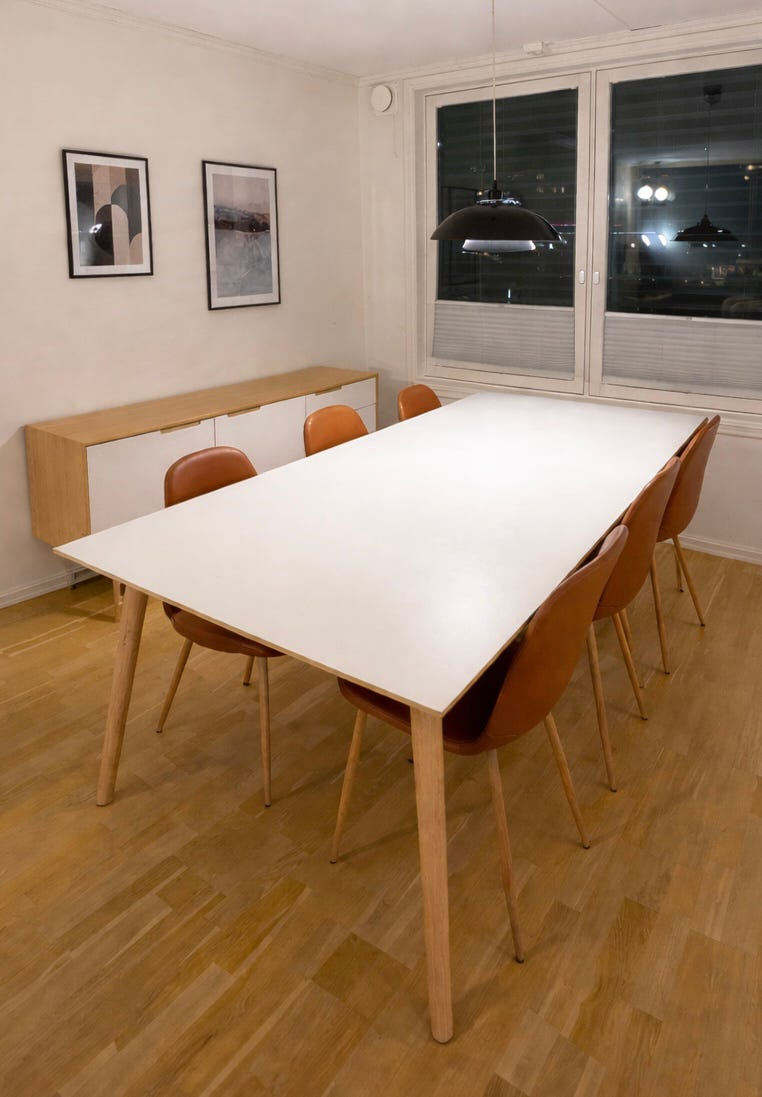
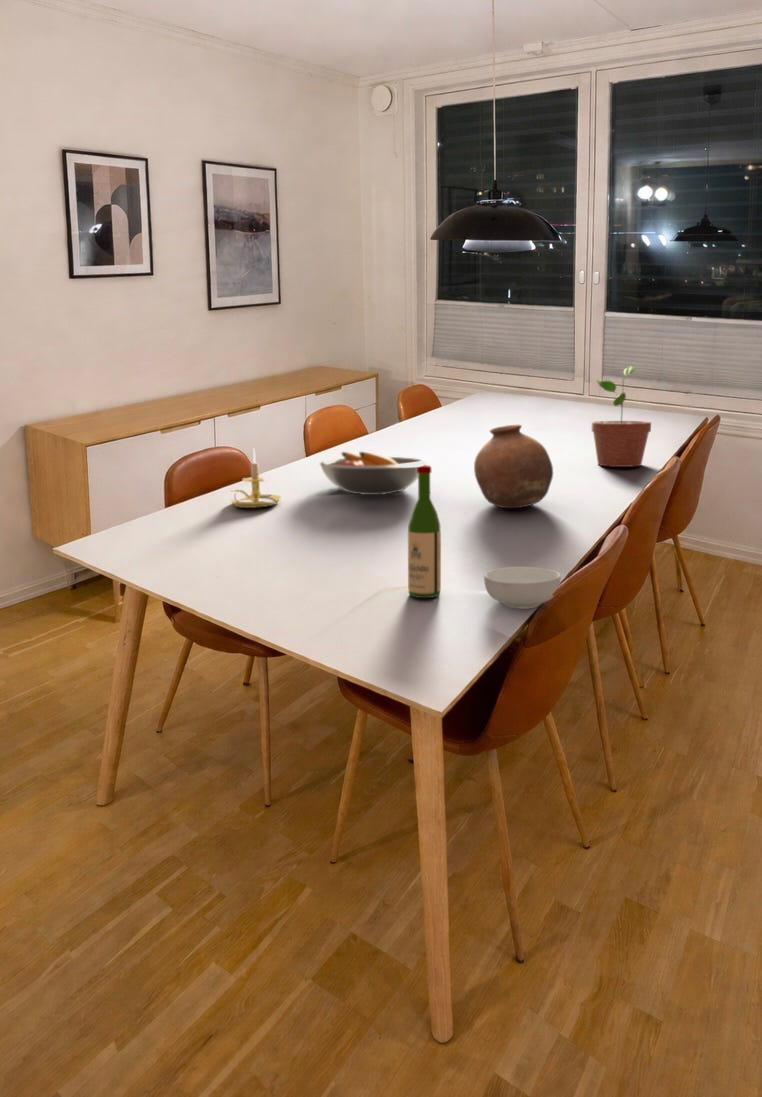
+ fruit bowl (373, 473)
+ cereal bowl (521, 589)
+ pottery (512, 466)
+ candle holder (252, 476)
+ potted plant (621, 415)
+ wine bottle (424, 531)
